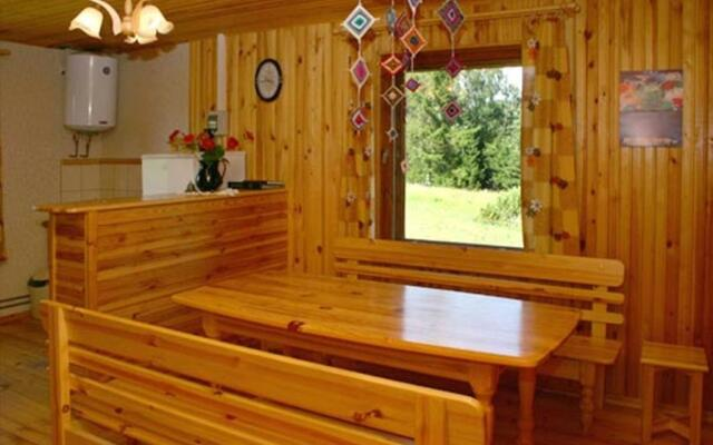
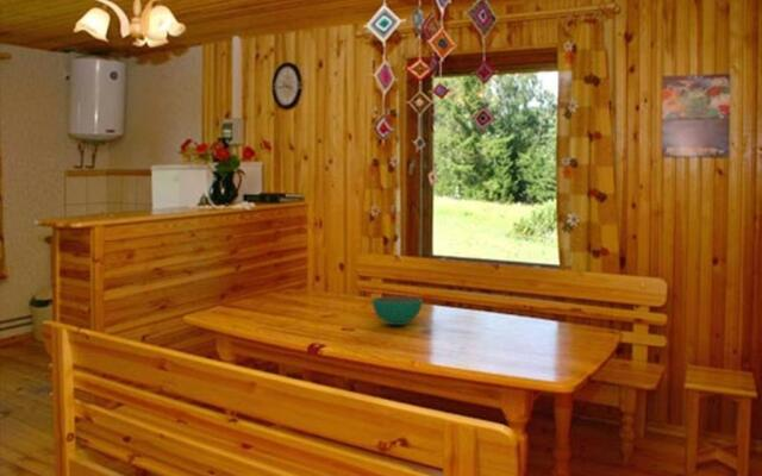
+ bowl (396, 312)
